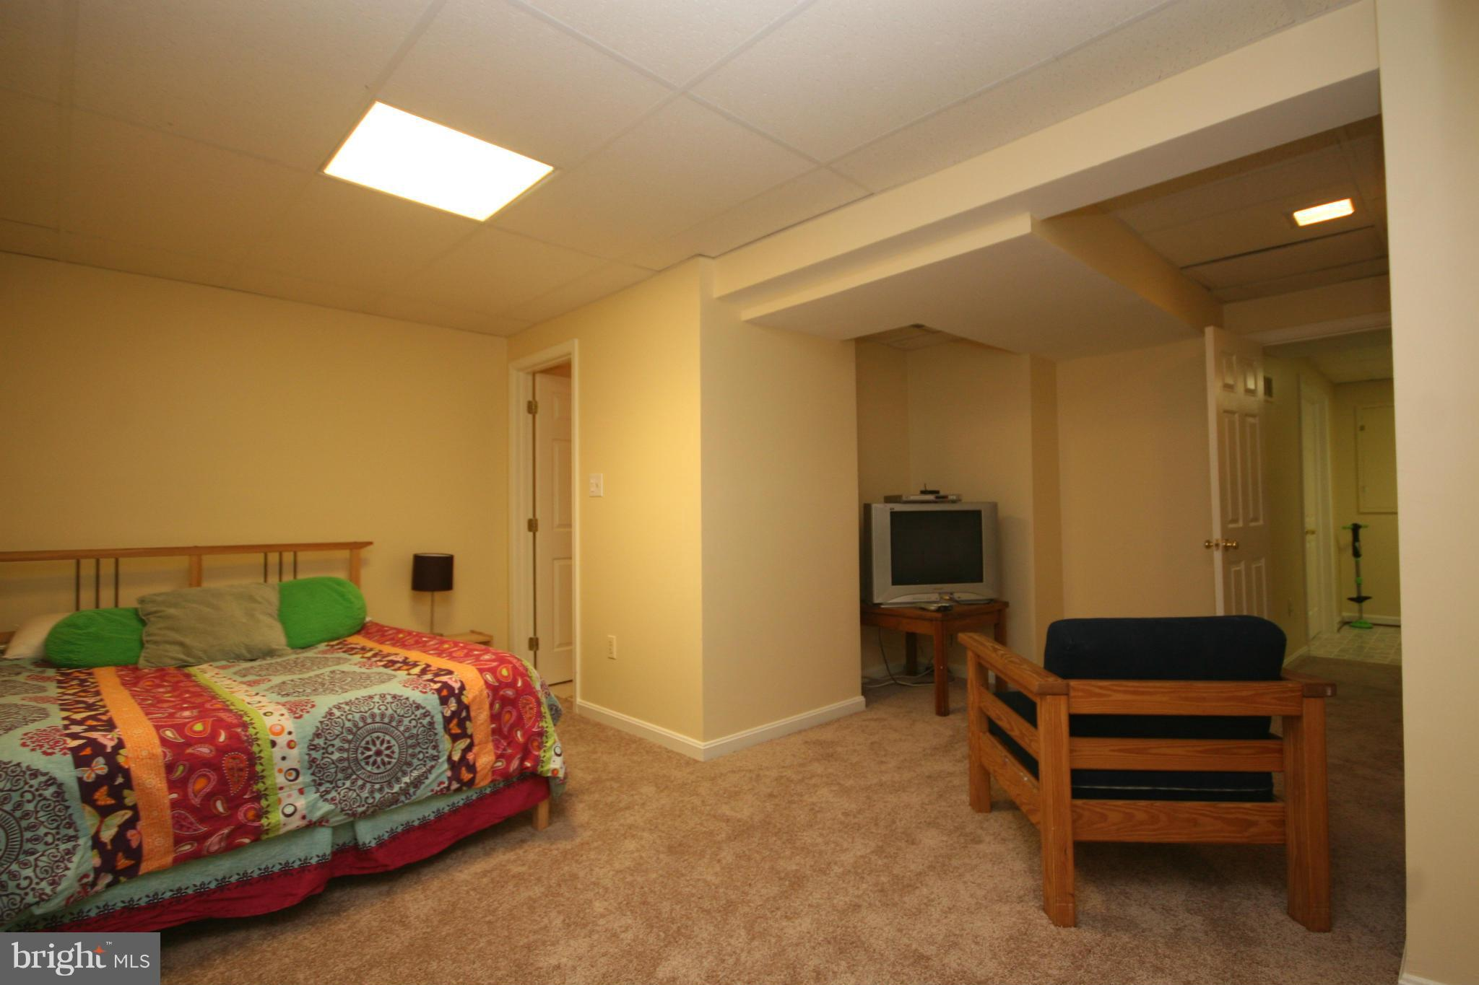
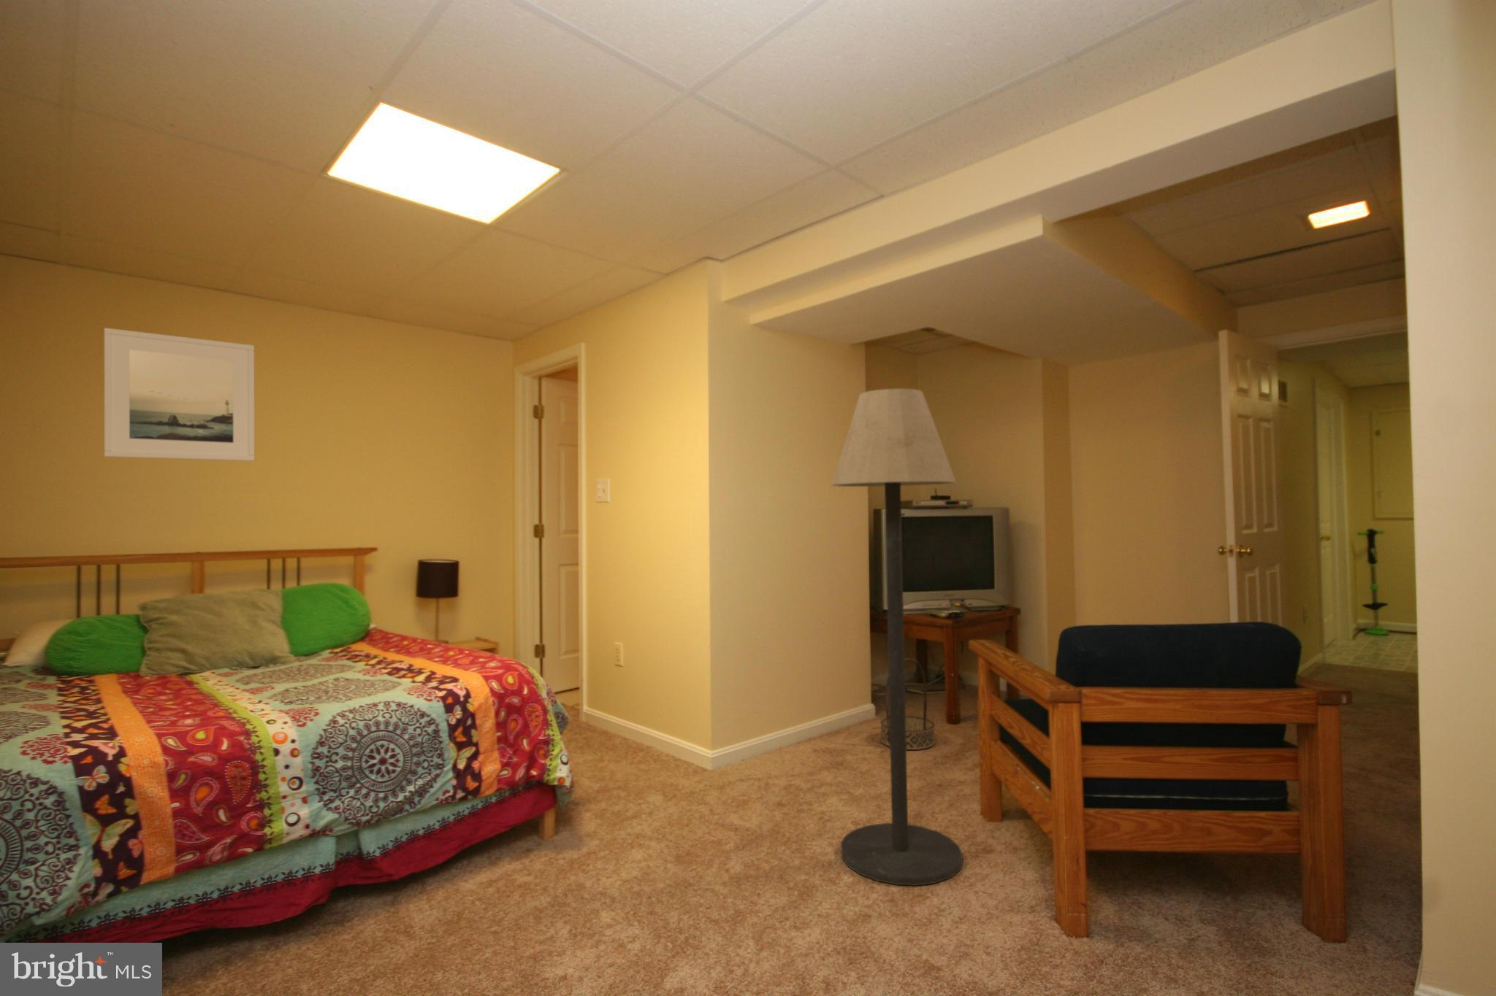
+ basket (906, 716)
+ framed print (182, 398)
+ floor lamp (895, 622)
